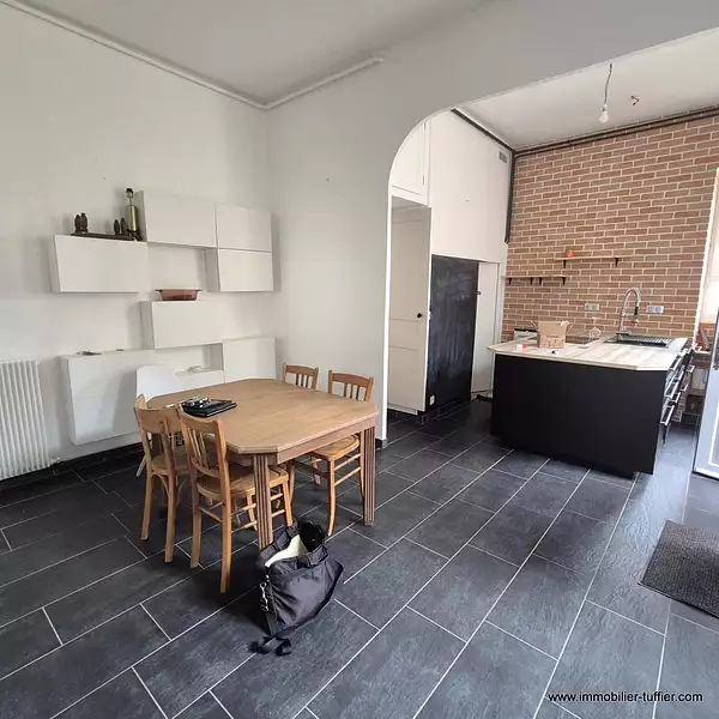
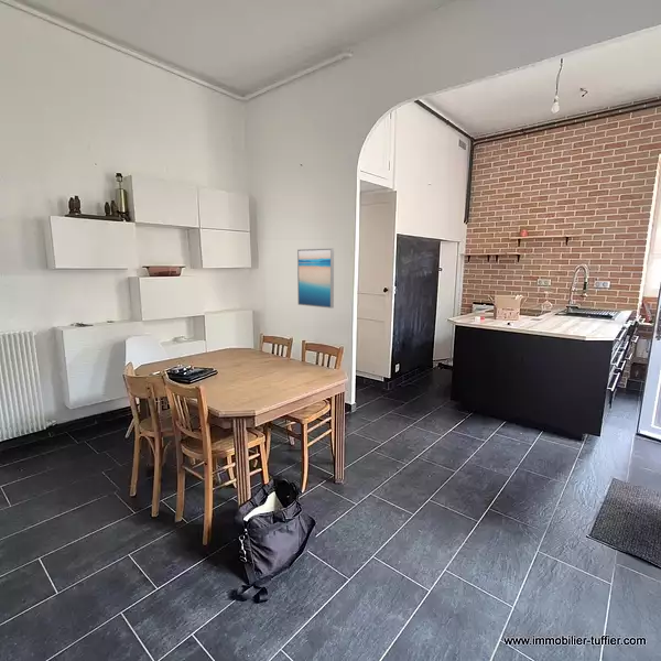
+ wall art (315, 278)
